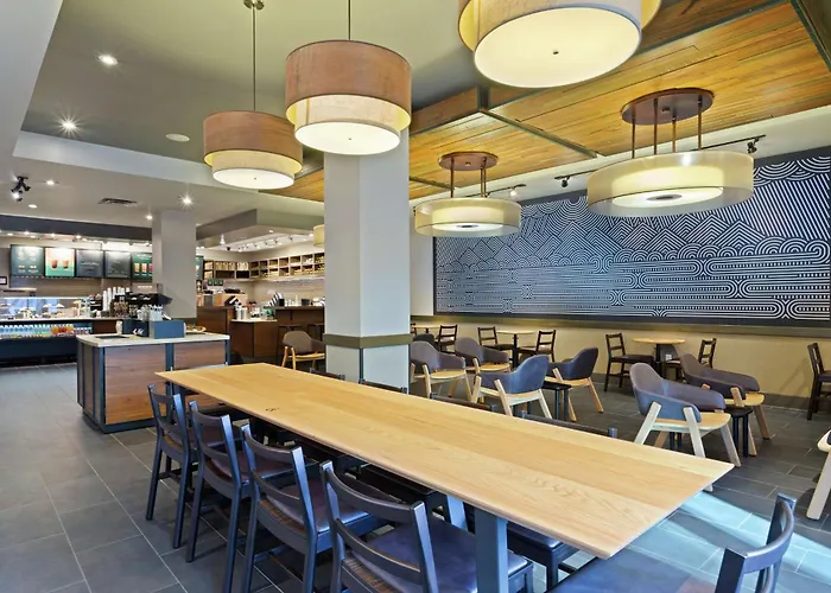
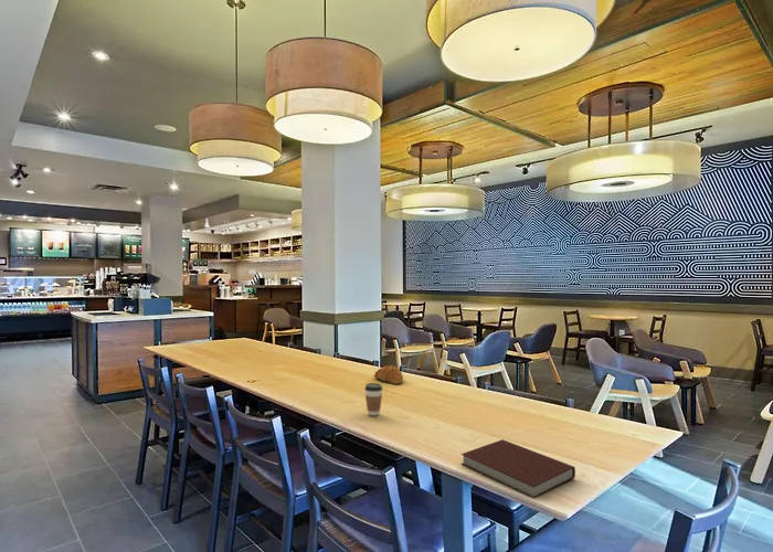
+ notebook (516, 465)
+ coffee cup (373, 399)
+ pastry (390, 372)
